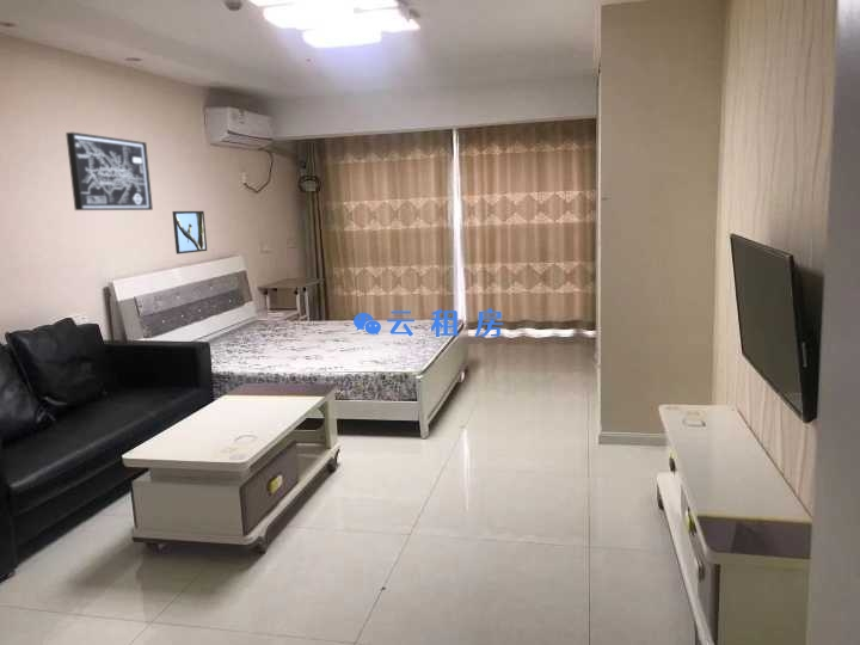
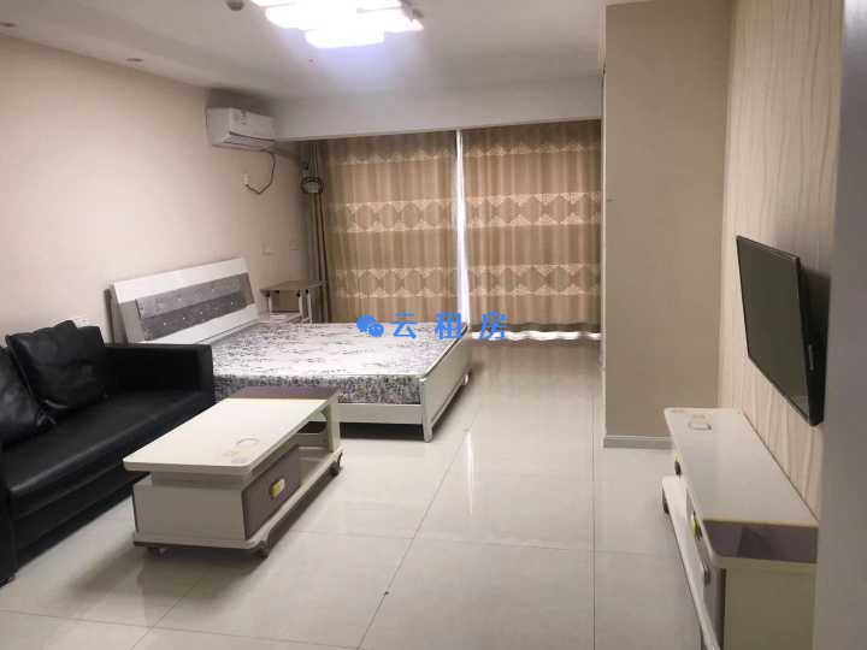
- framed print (190, 232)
- wall art (112, 173)
